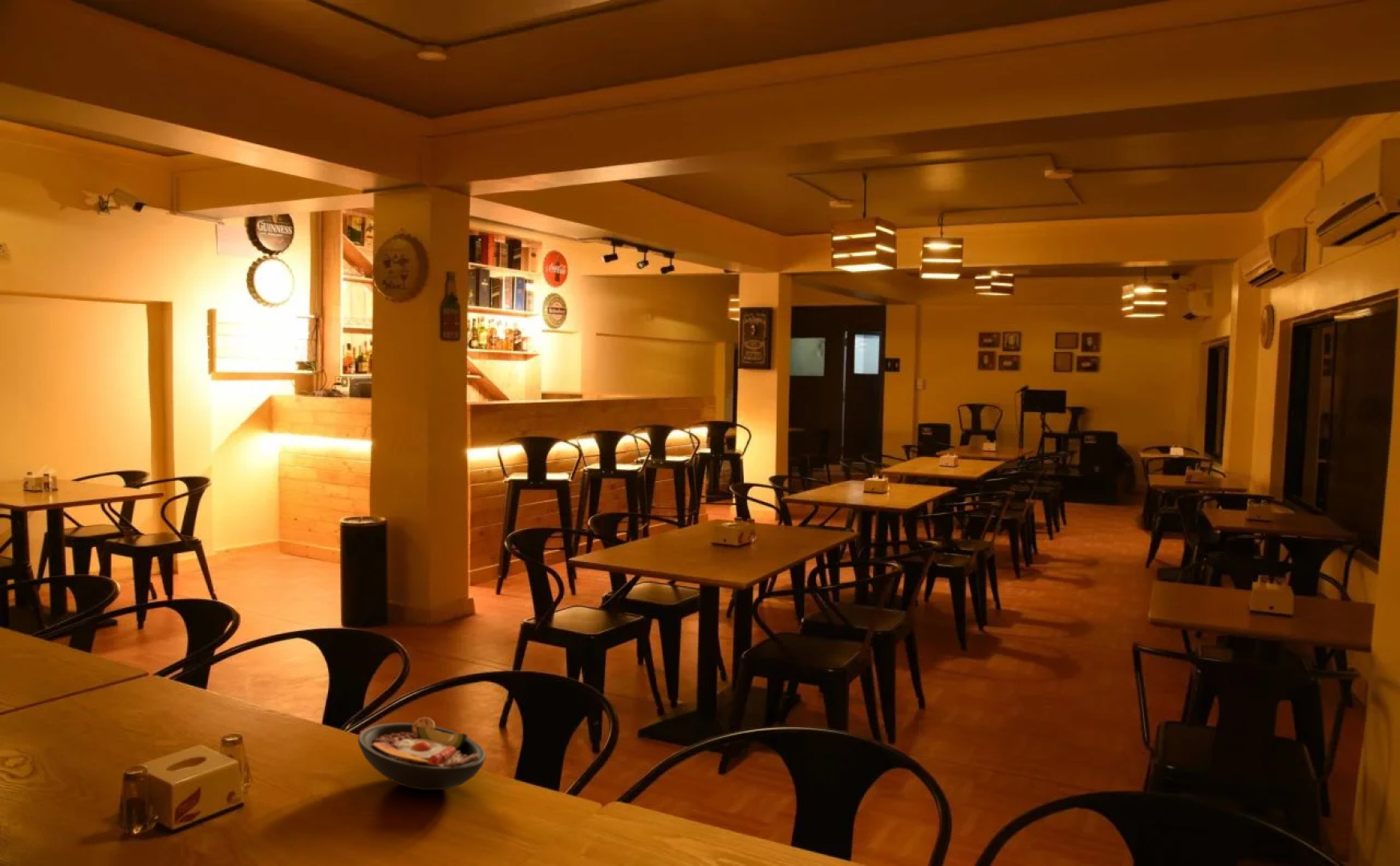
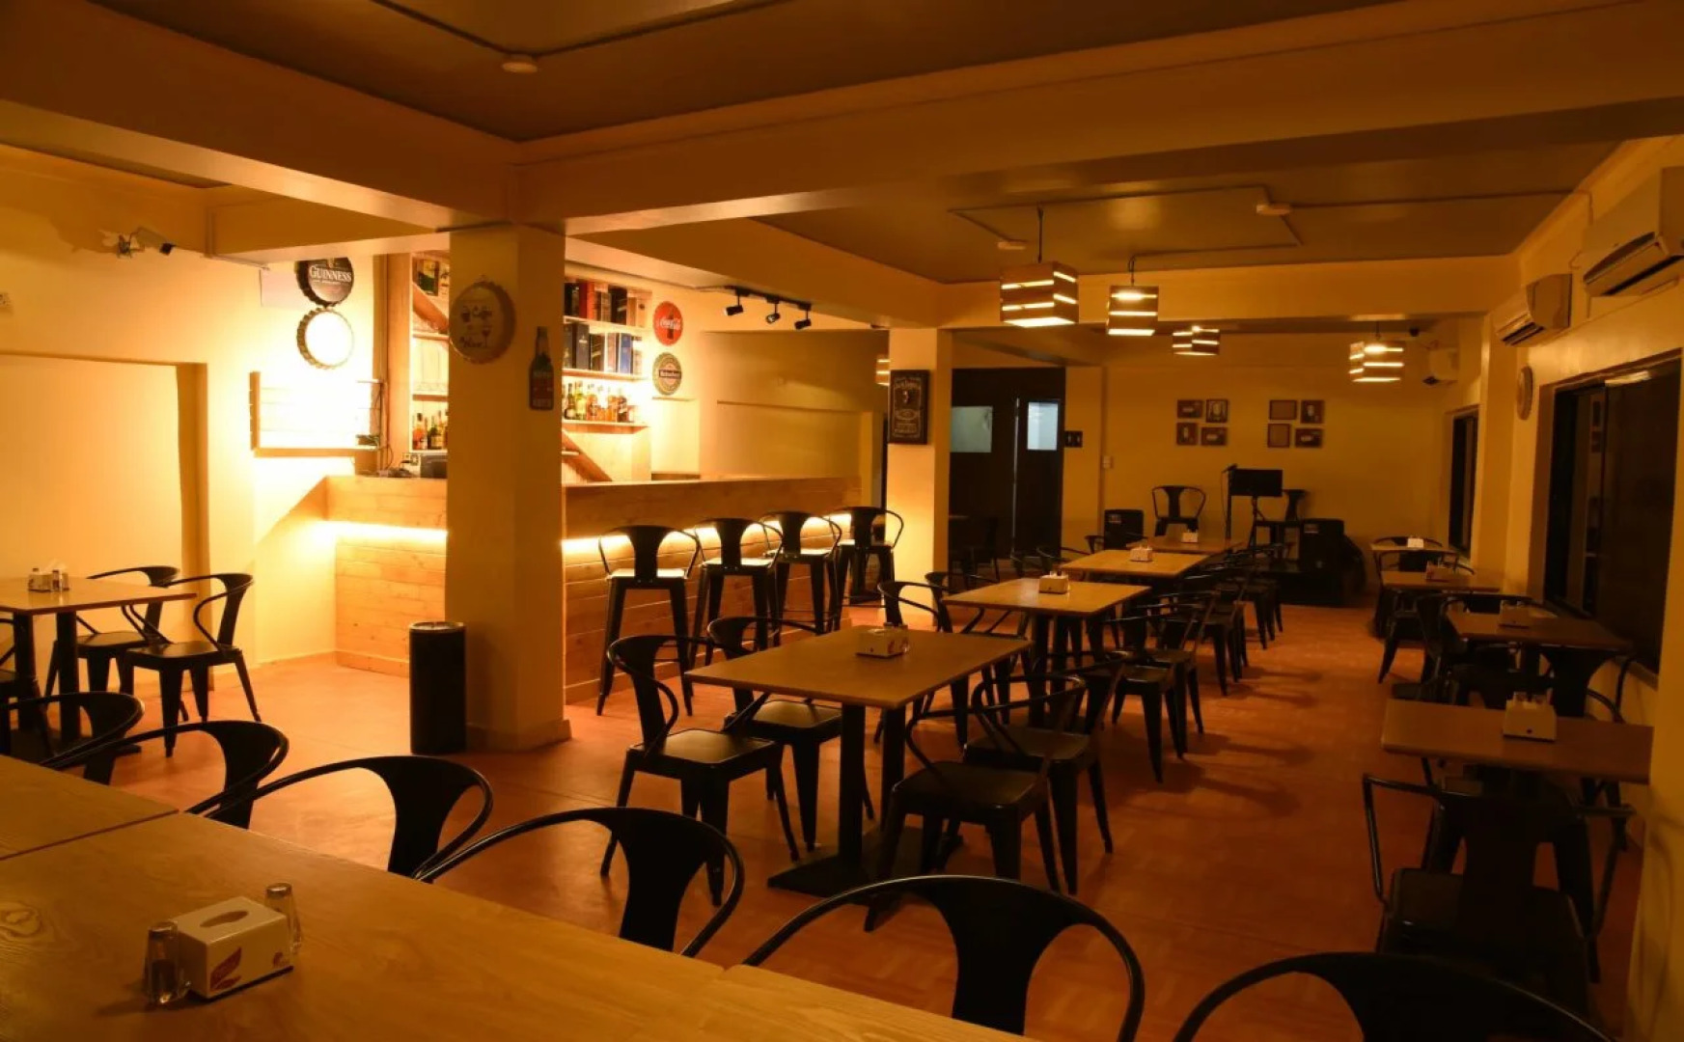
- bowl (421, 759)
